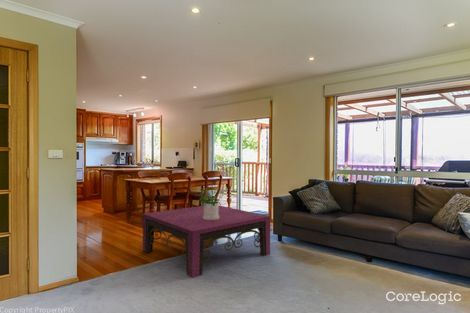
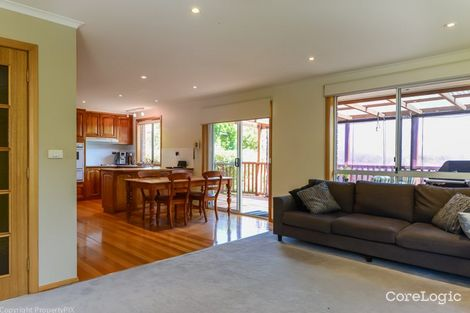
- potted plant (209, 202)
- coffee table (205, 233)
